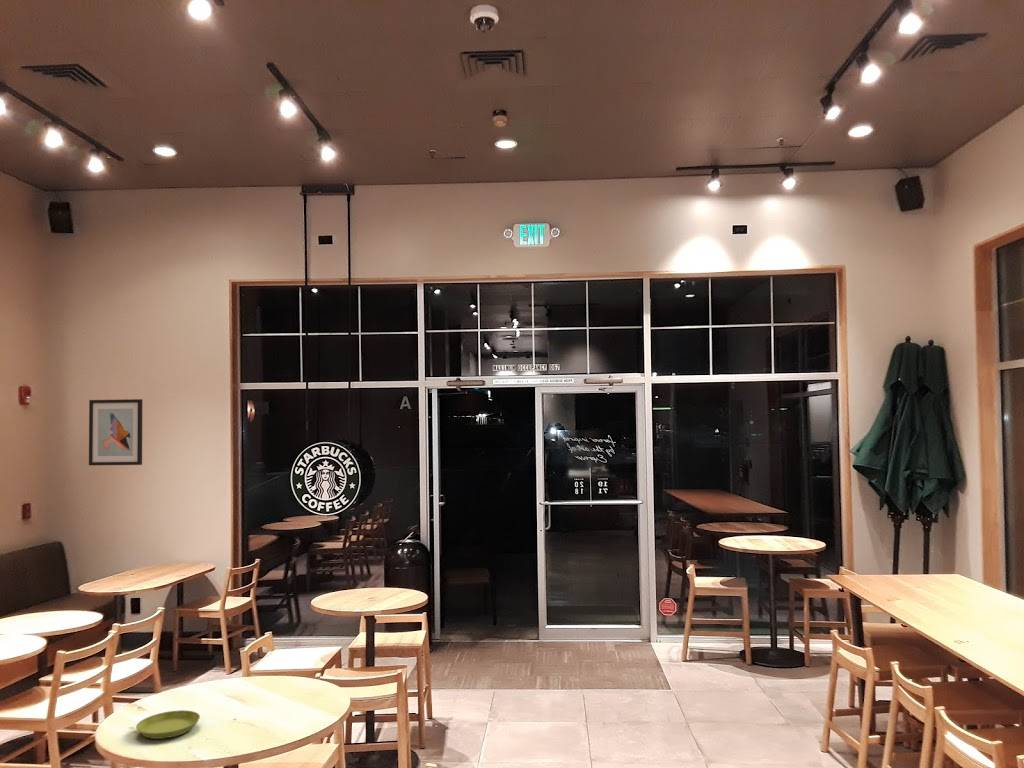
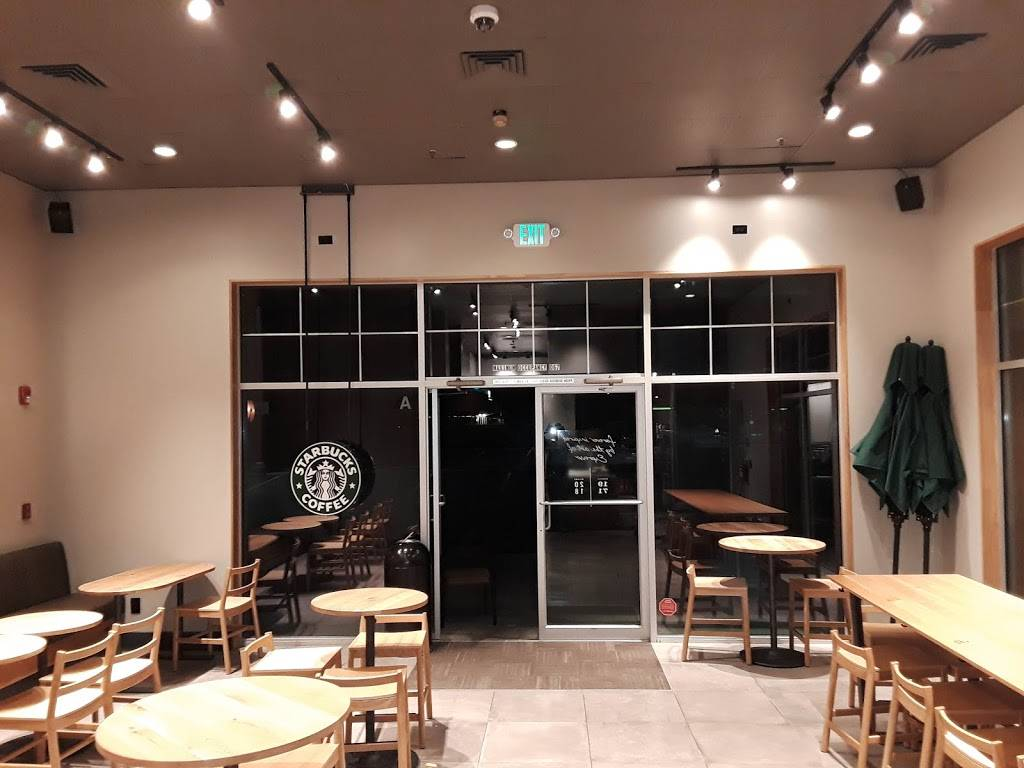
- saucer (168, 725)
- wall art (115, 432)
